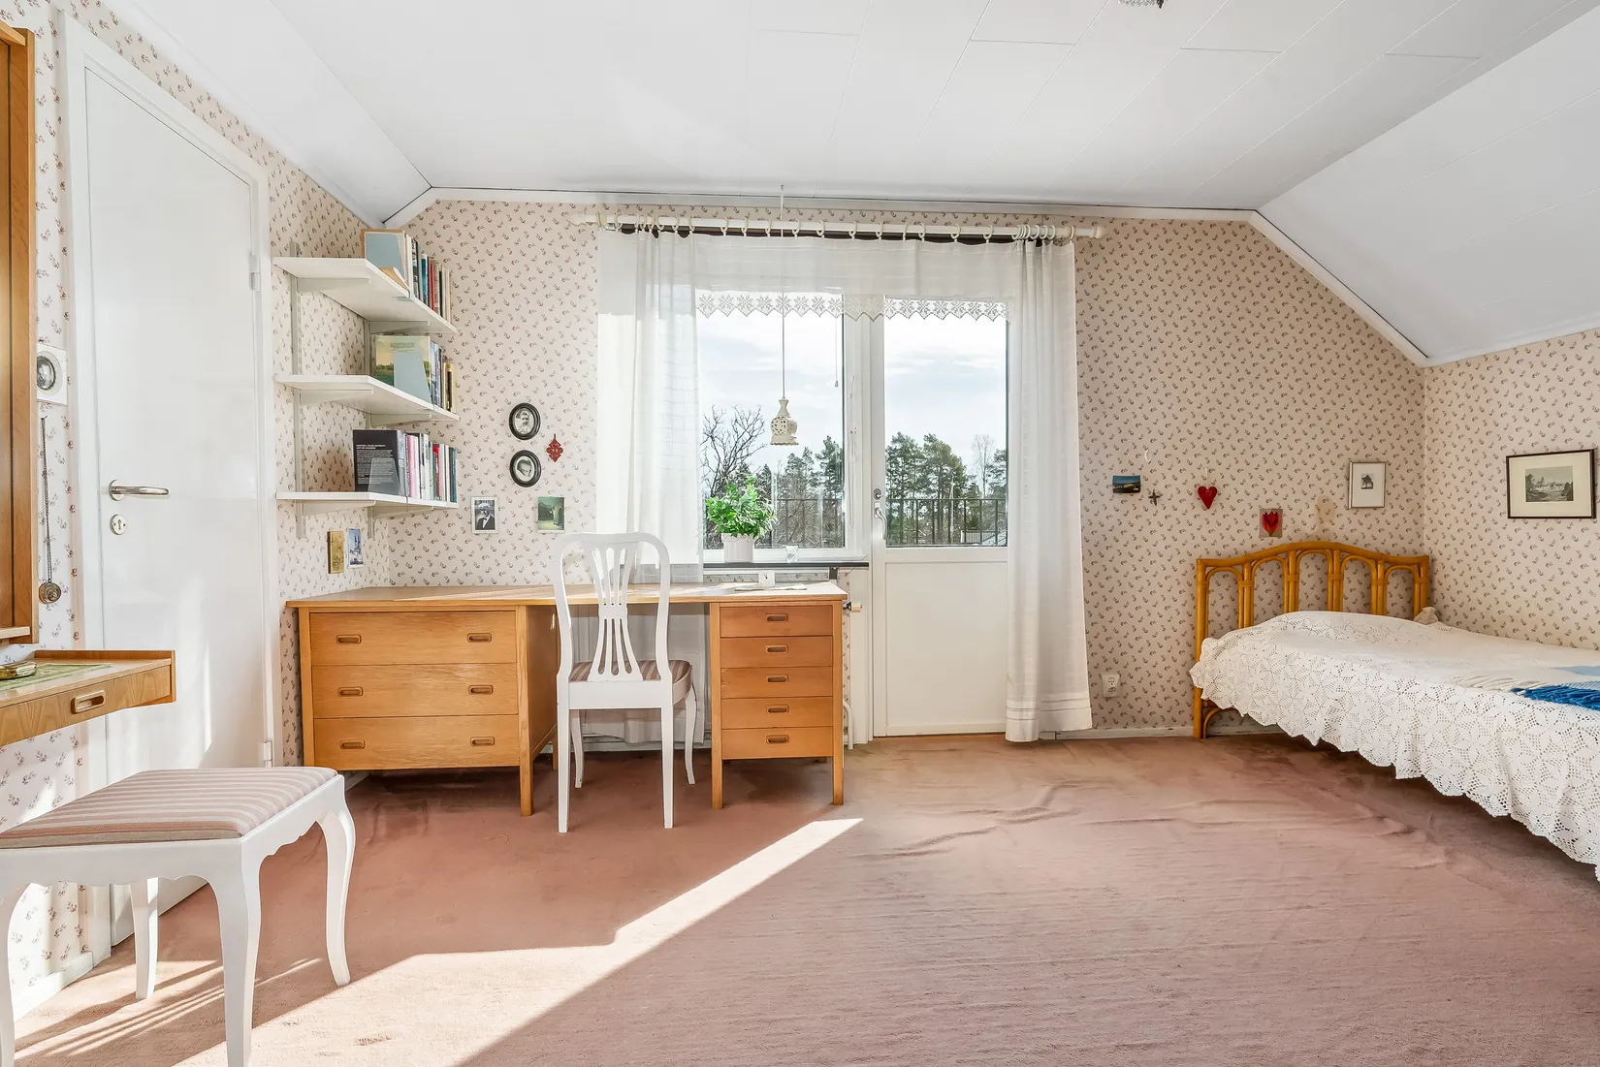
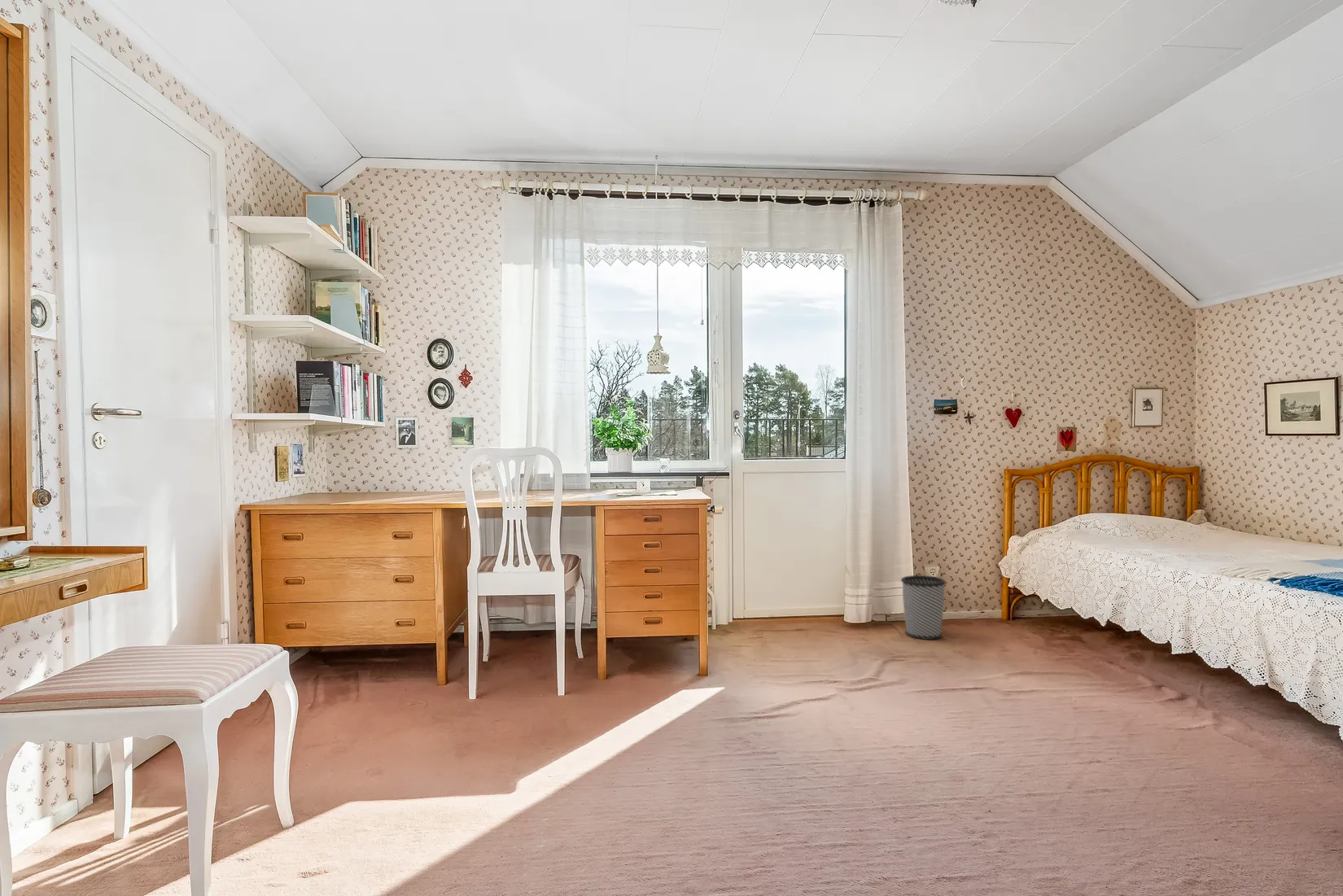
+ wastebasket (923, 606)
